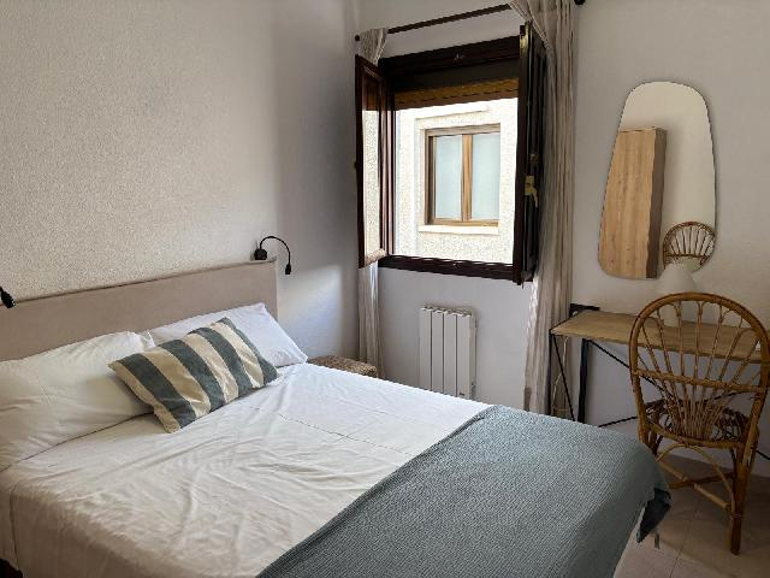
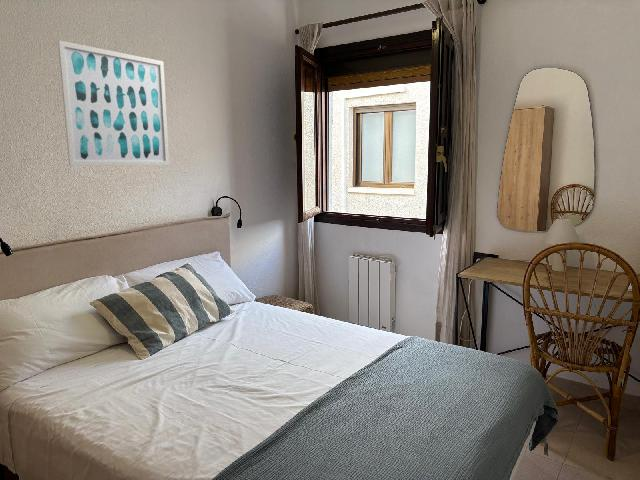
+ wall art (119, 109)
